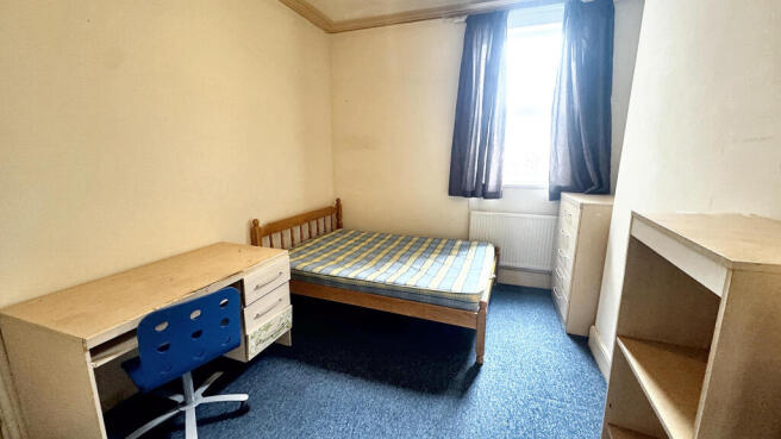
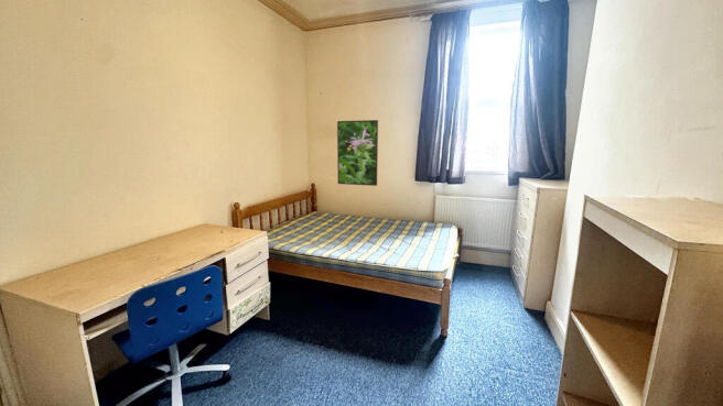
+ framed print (357, 153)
